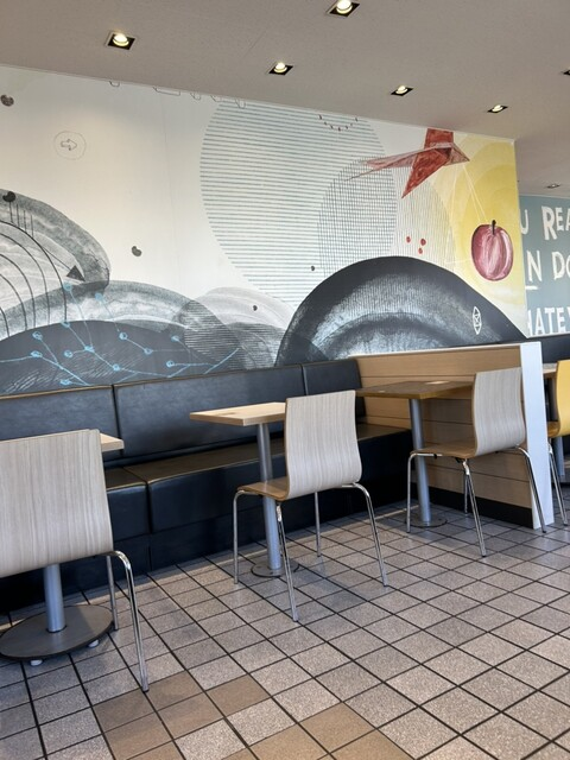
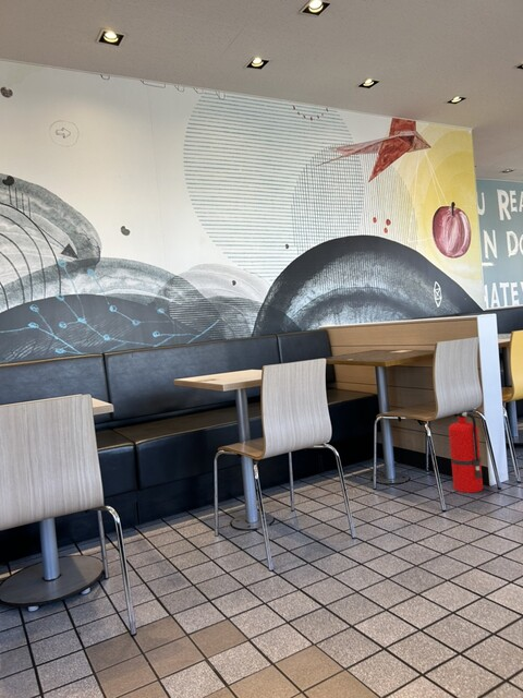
+ fire extinguisher (466, 448)
